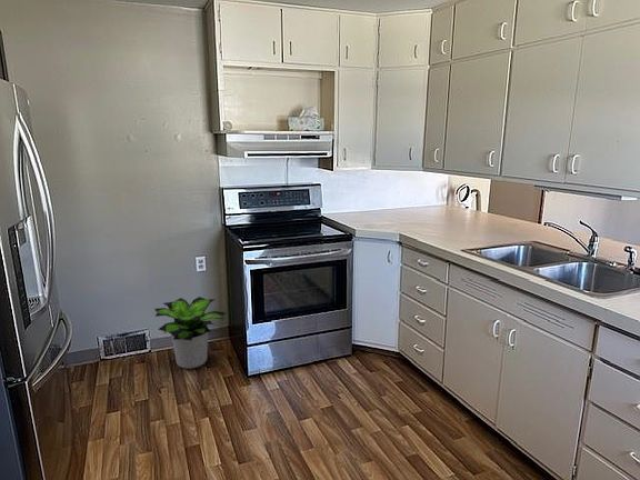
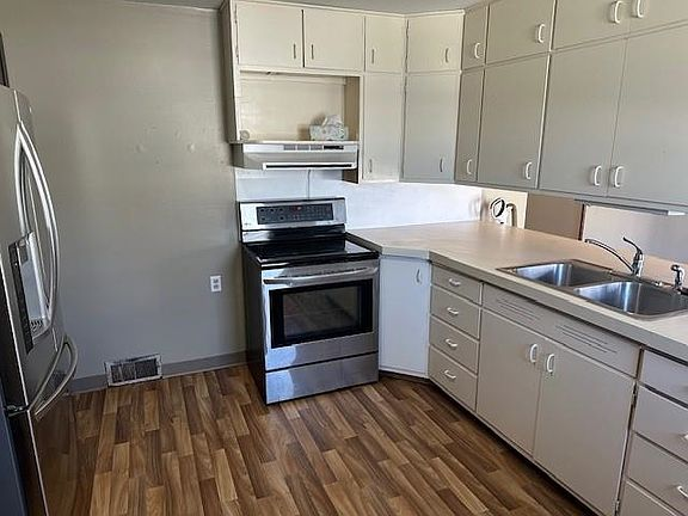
- potted plant (192, 333)
